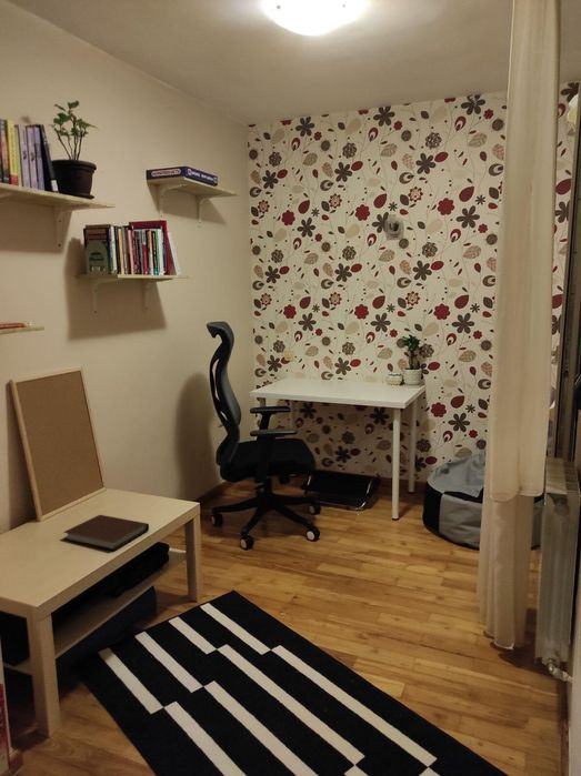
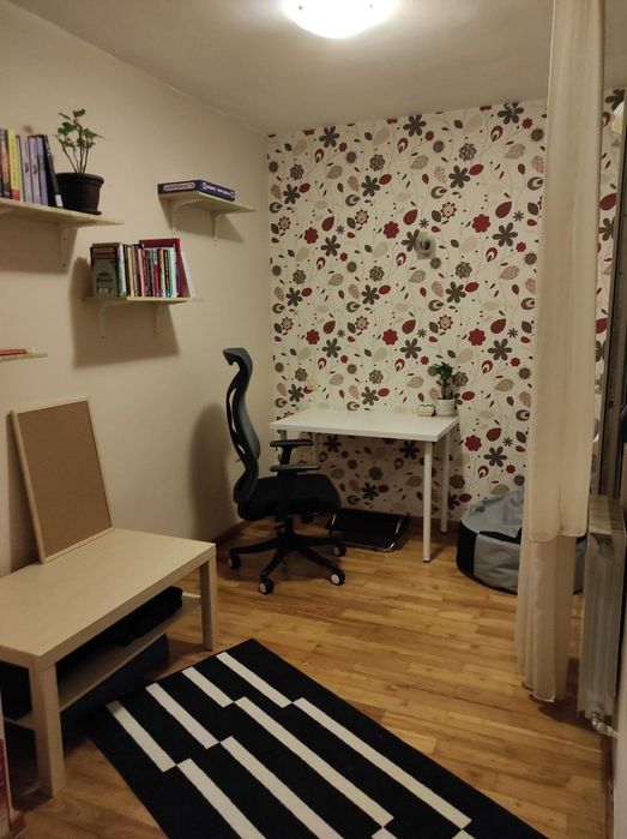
- notebook (107, 531)
